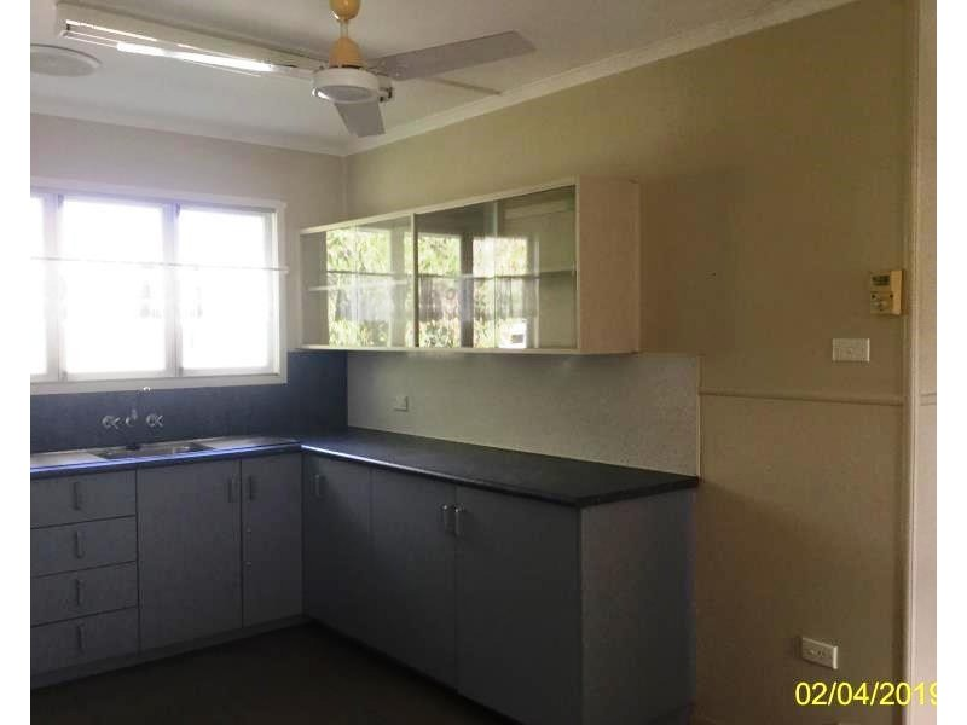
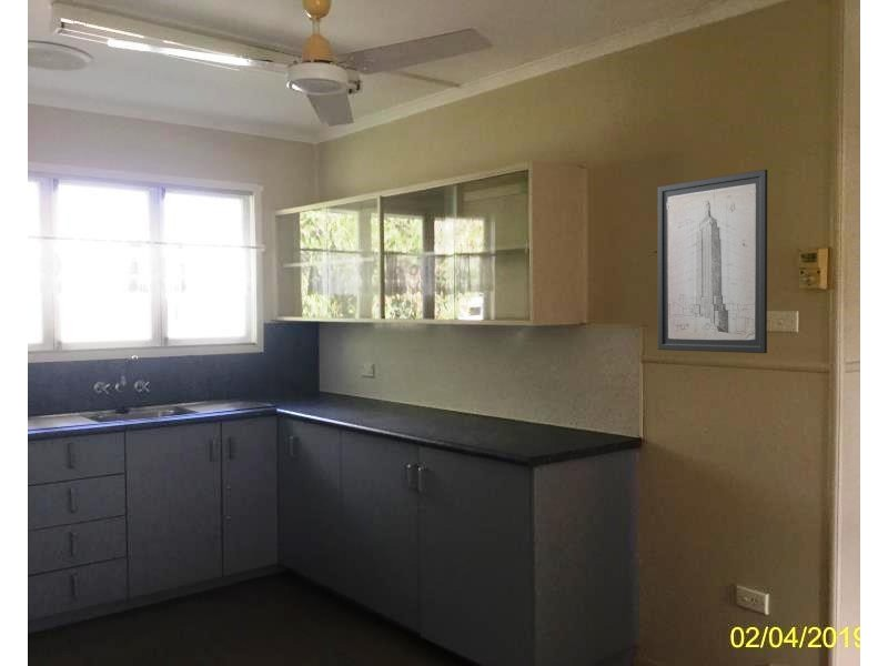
+ wall art (709, 264)
